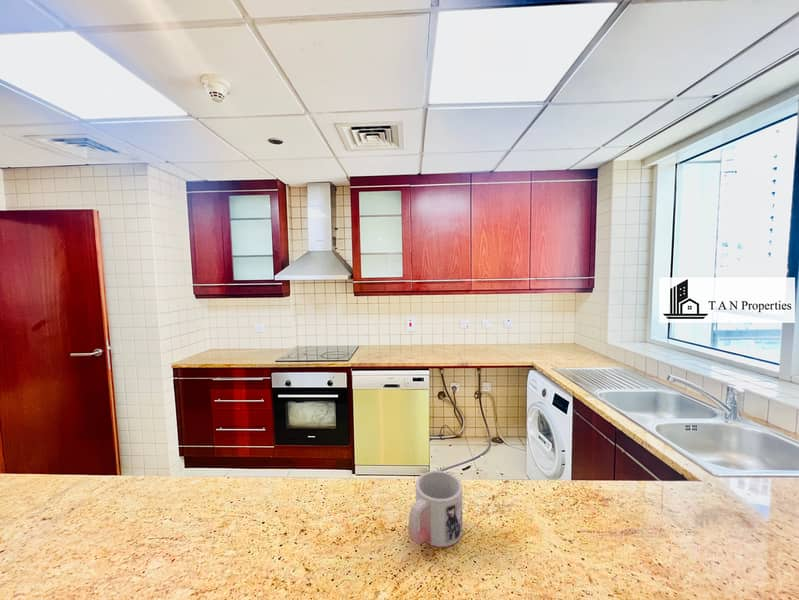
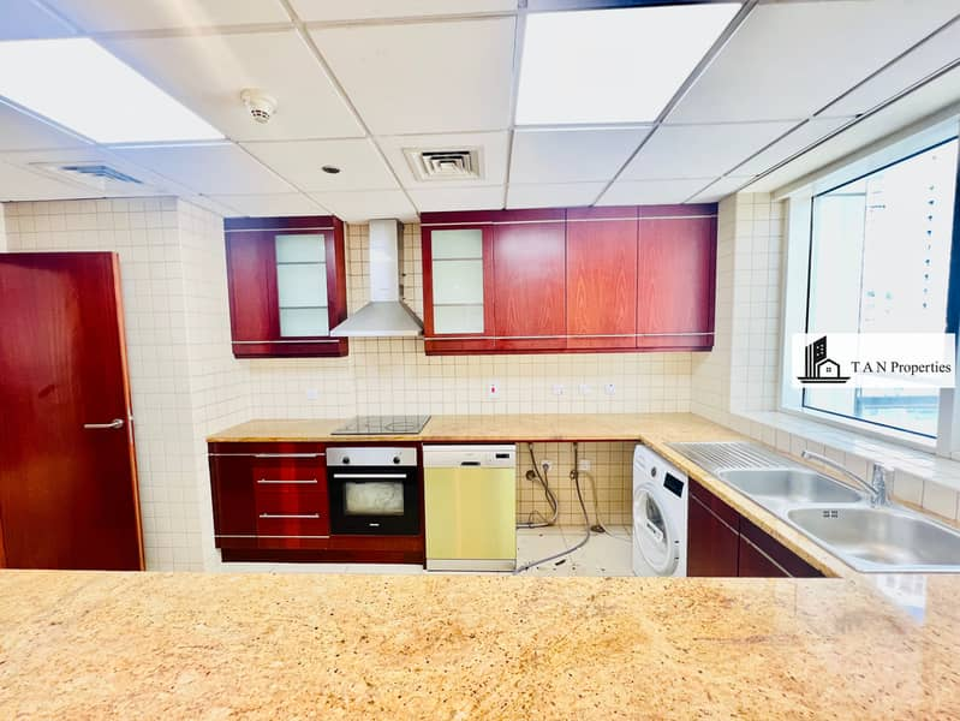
- mug (433, 511)
